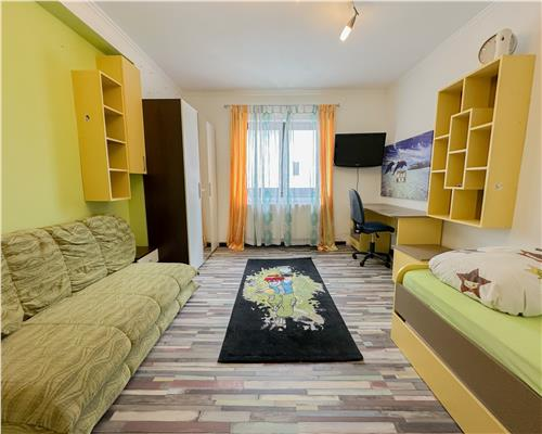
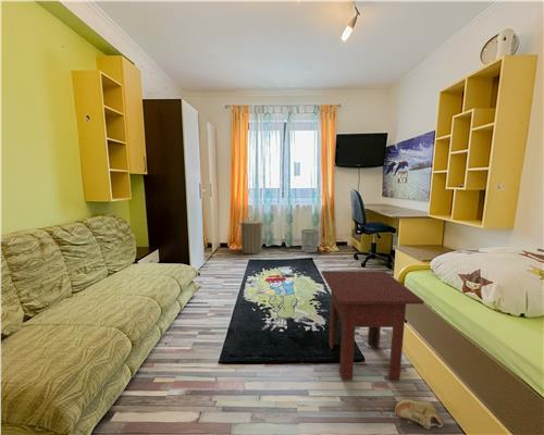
+ laundry hamper (251, 234)
+ waste bin (310, 240)
+ side table (362, 322)
+ sneaker (418, 413)
